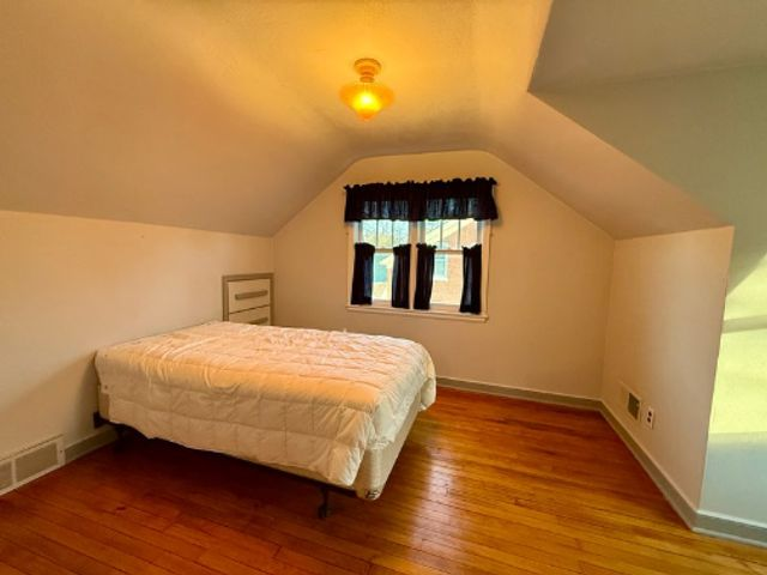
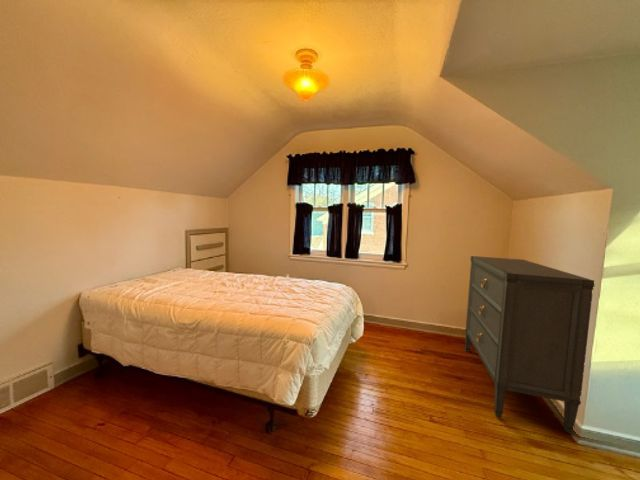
+ dresser (510, 324)
